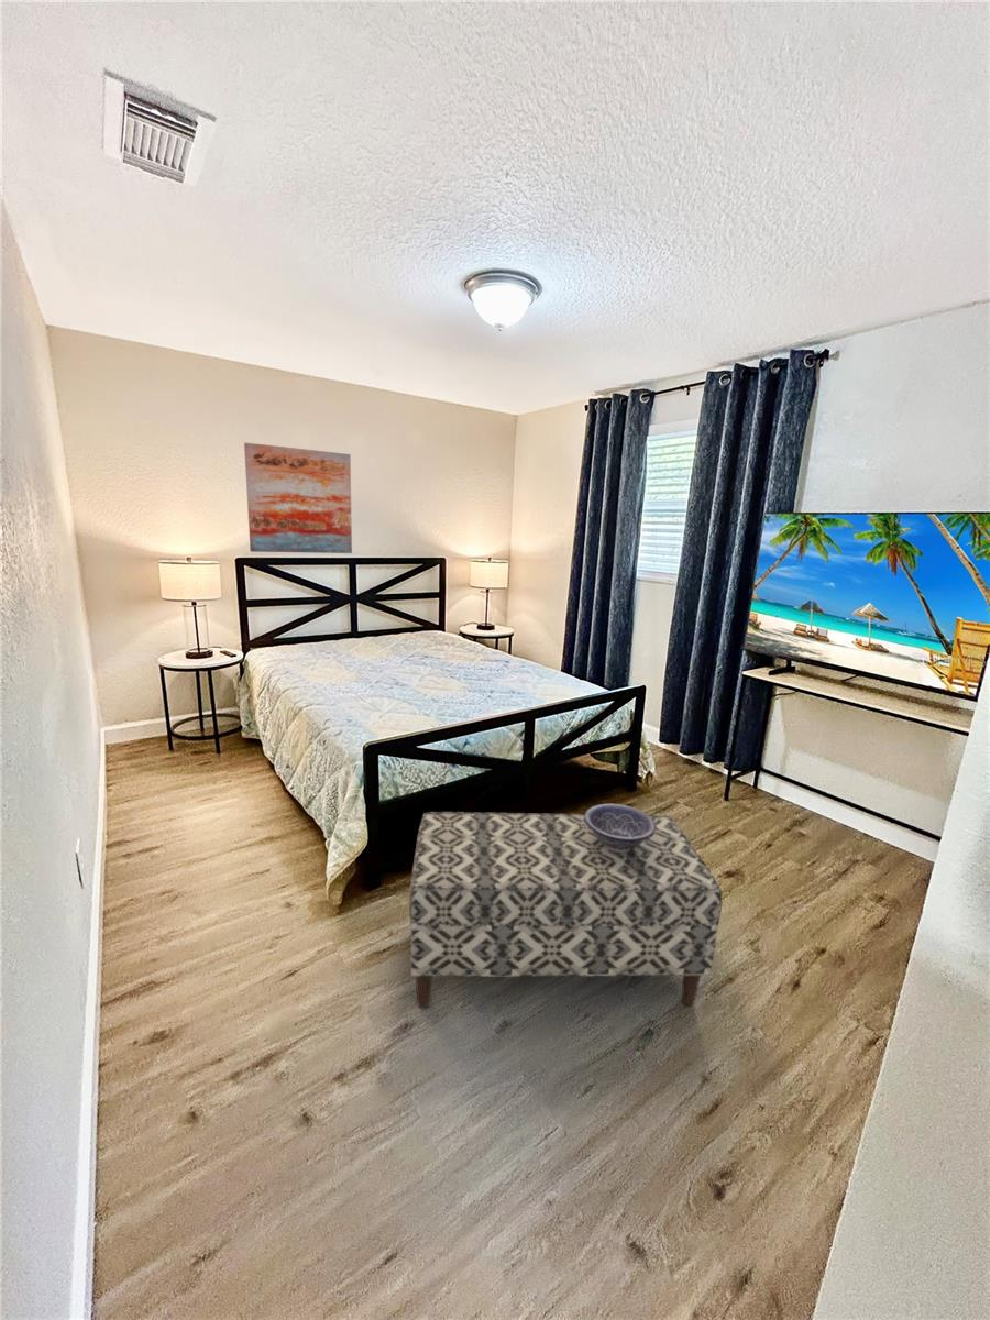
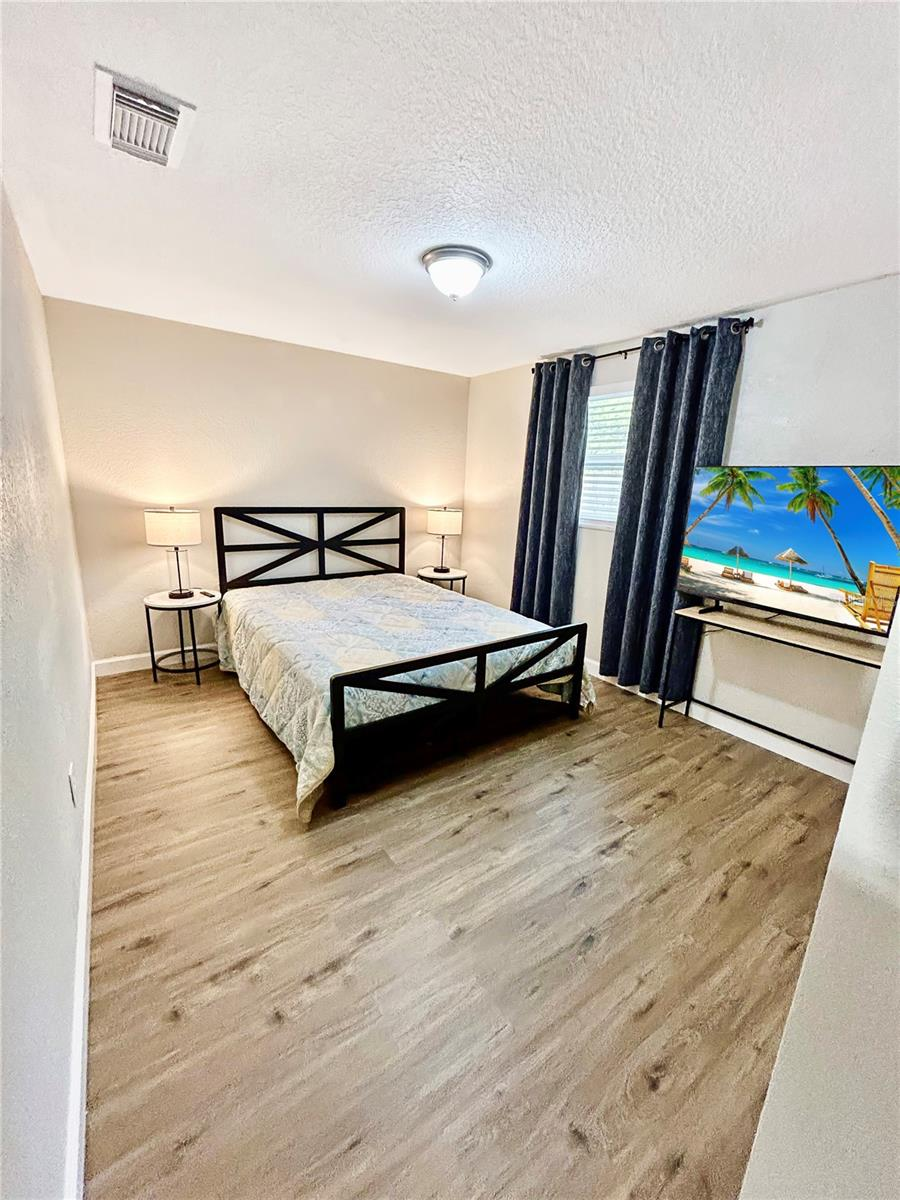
- bench (553, 904)
- wall art (301, 502)
- decorative bowl (618, 832)
